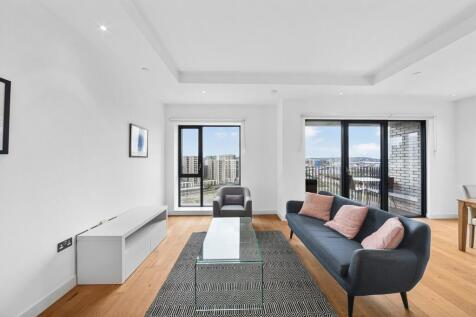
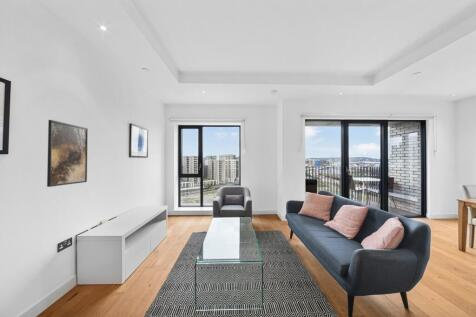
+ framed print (69, 154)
